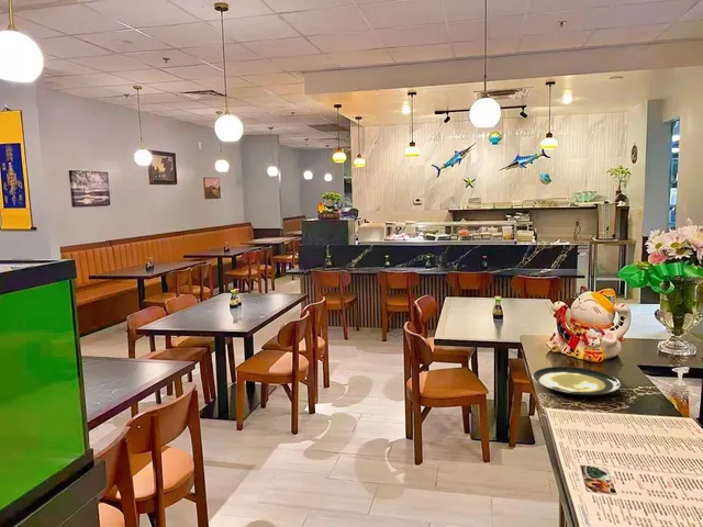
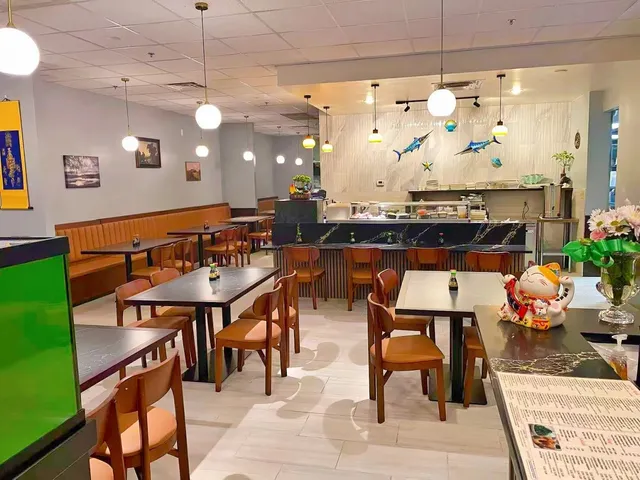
- plate (574, 382)
